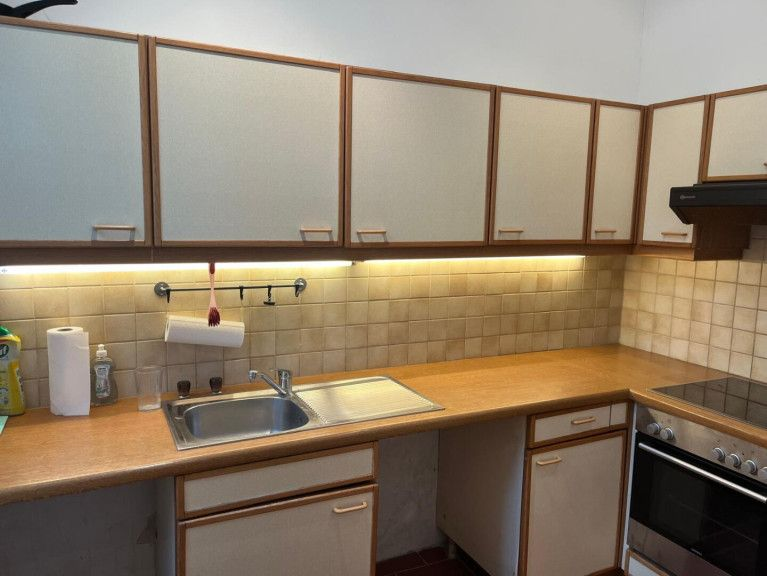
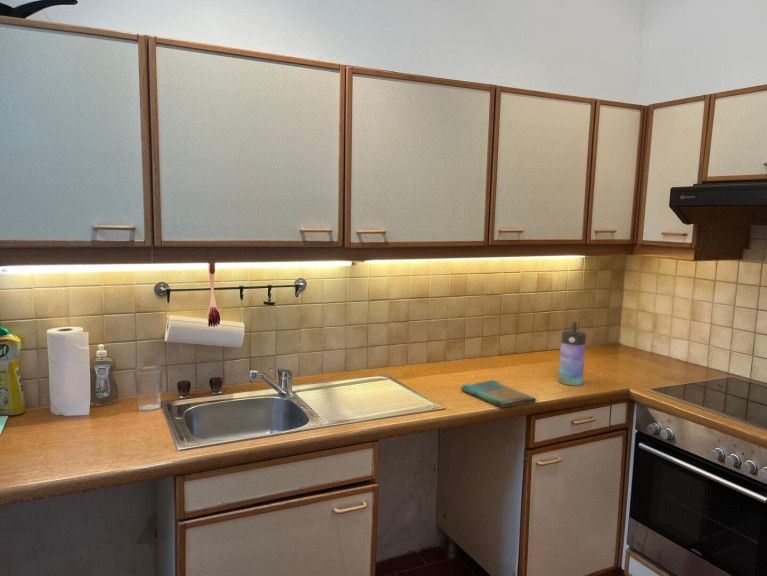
+ dish towel (497, 392)
+ water bottle (572, 352)
